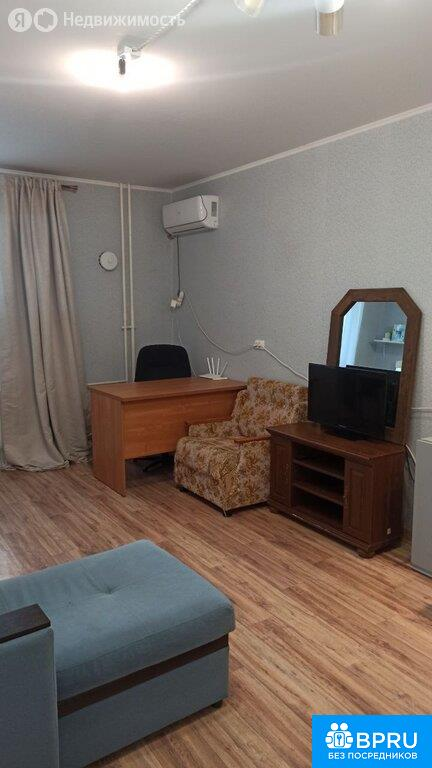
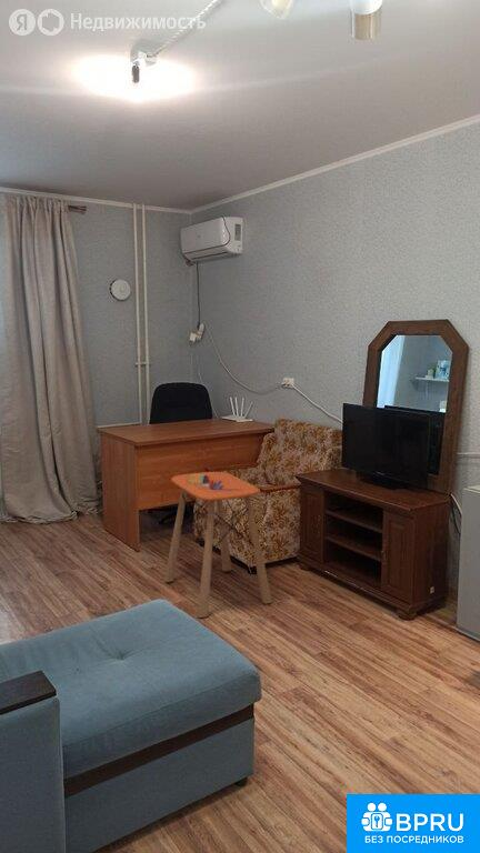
+ side table (212, 538)
